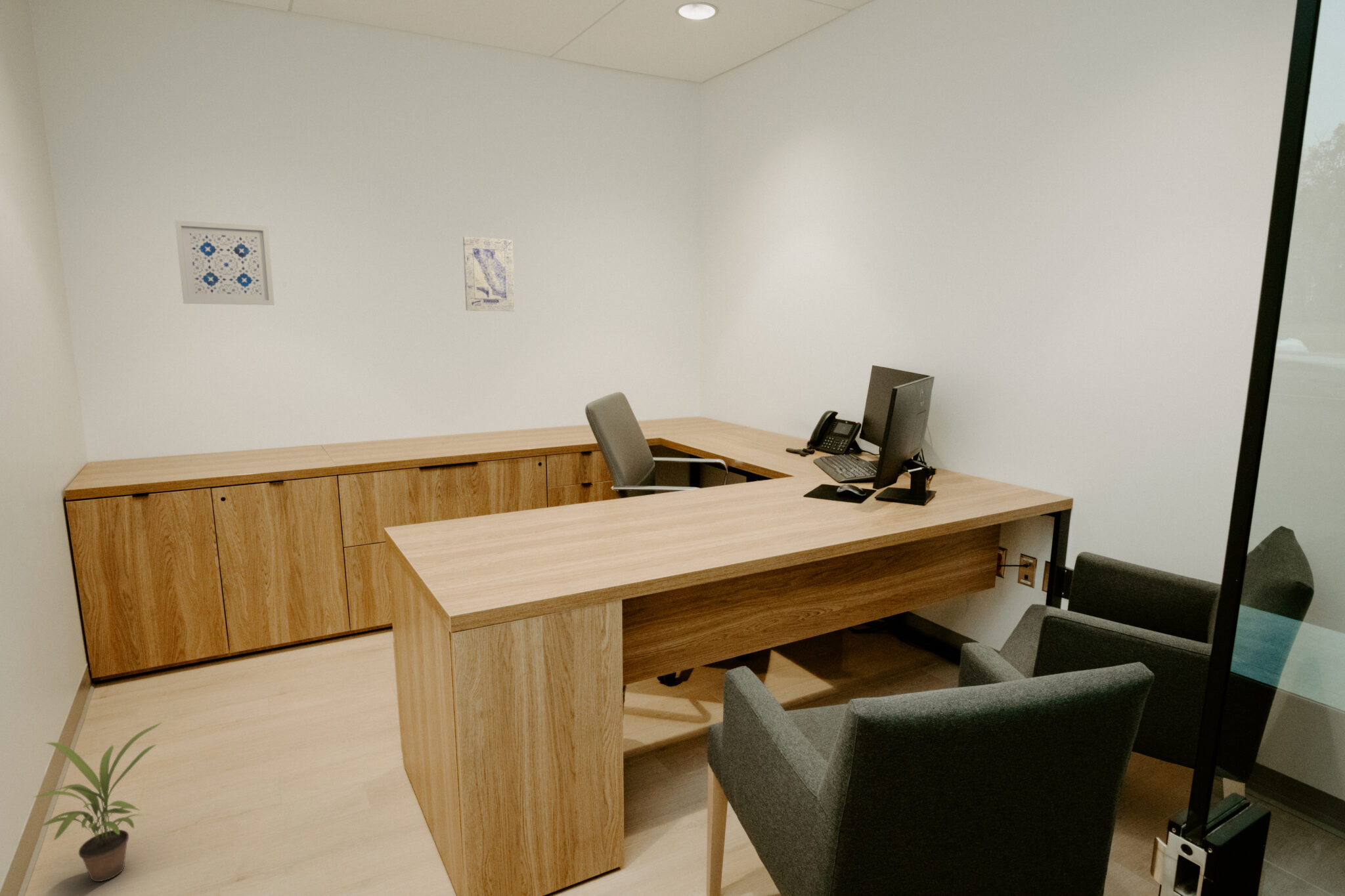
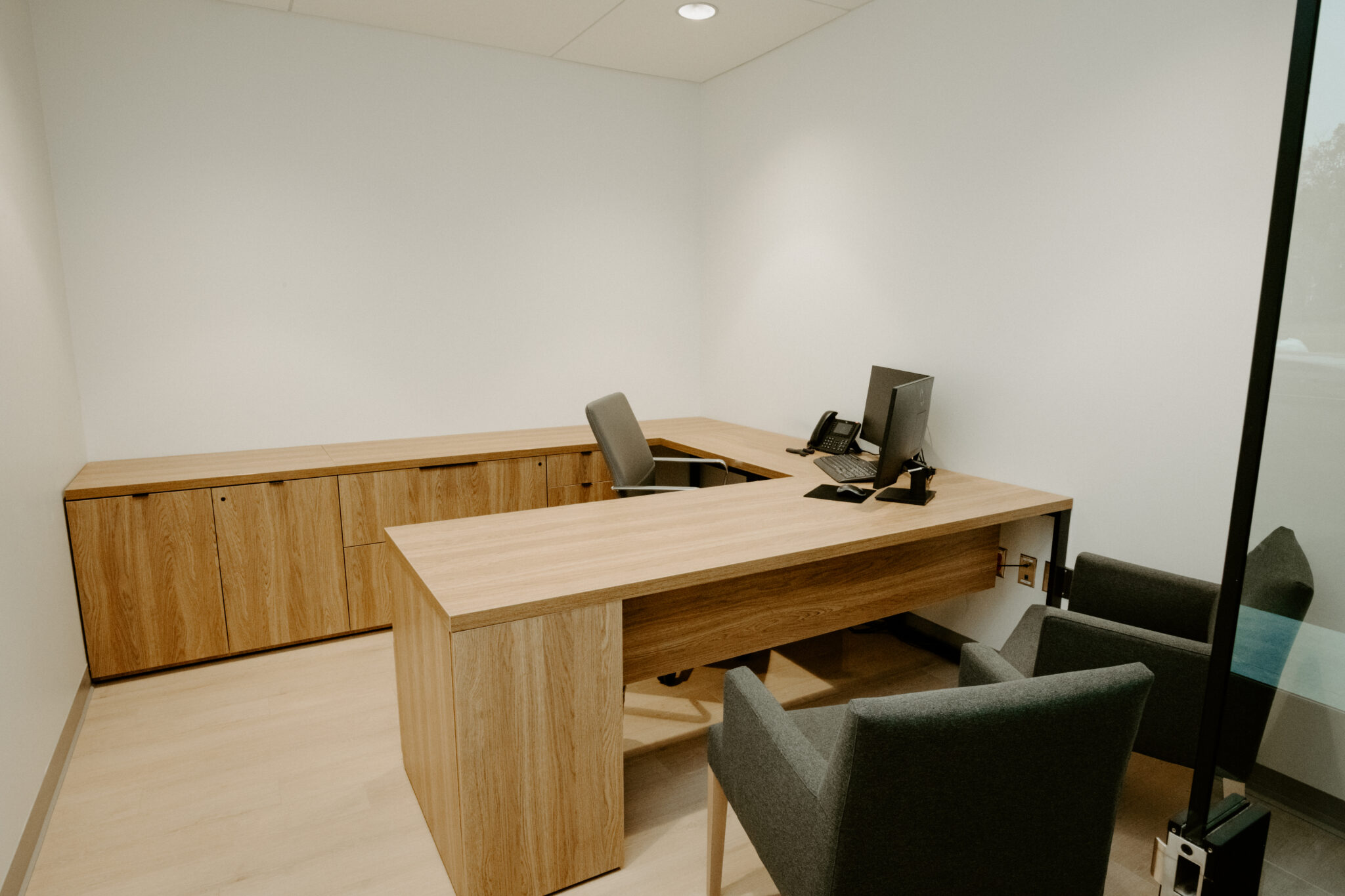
- potted plant (107, 806)
- wall art (489, 274)
- wall art (226, 264)
